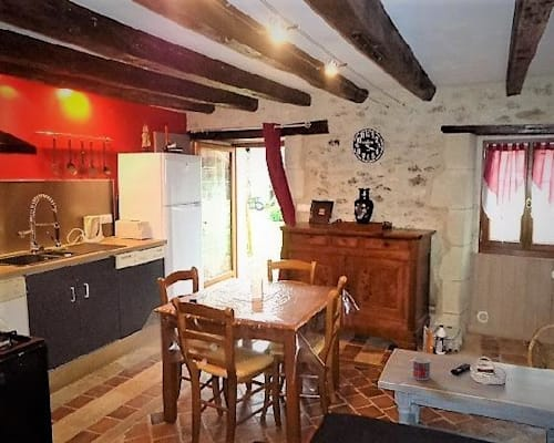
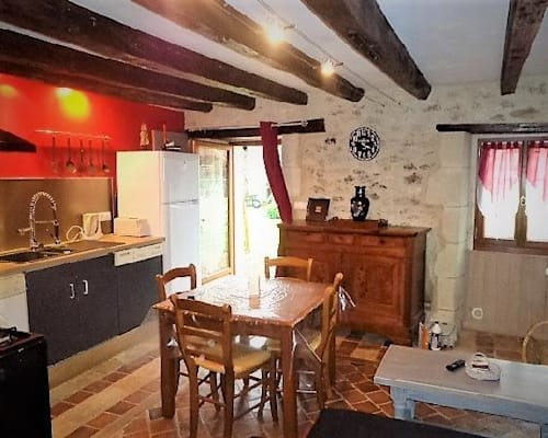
- mug (418, 368)
